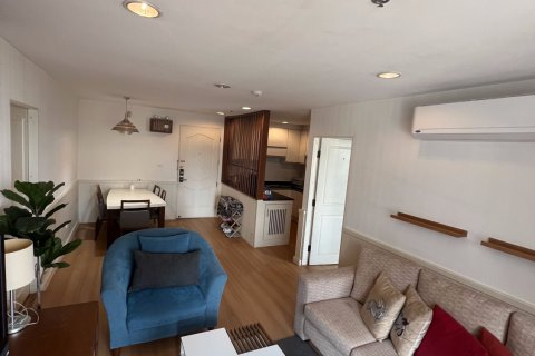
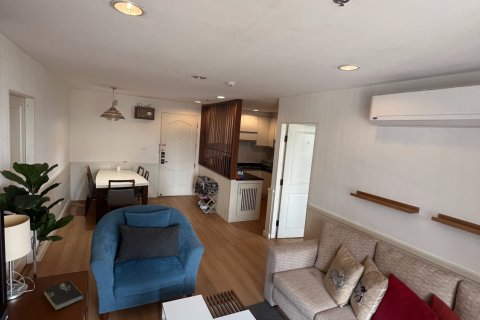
+ book (63, 293)
